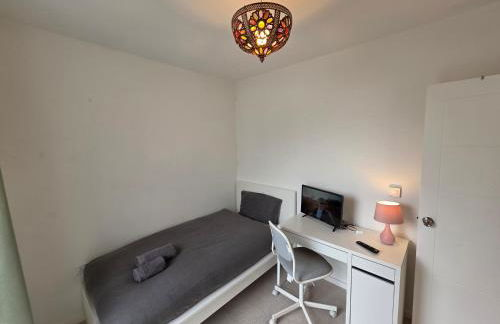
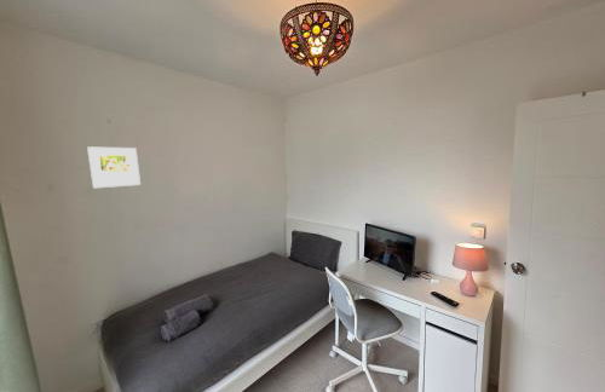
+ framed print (115, 167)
